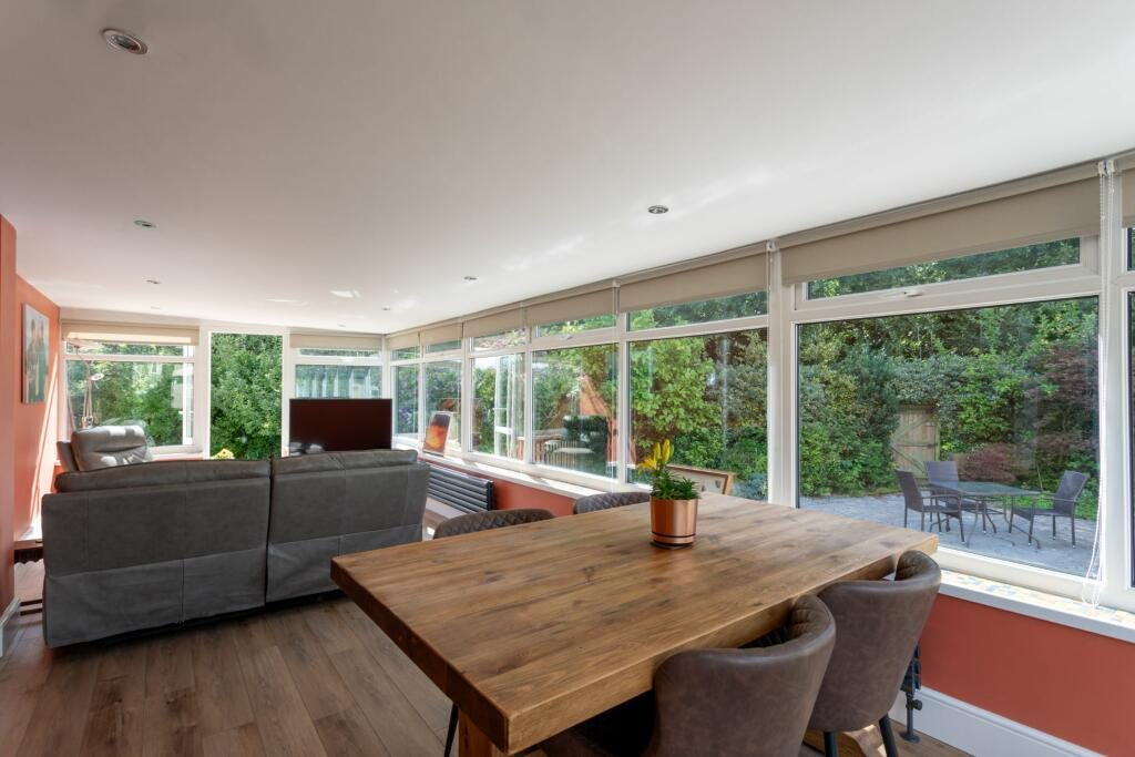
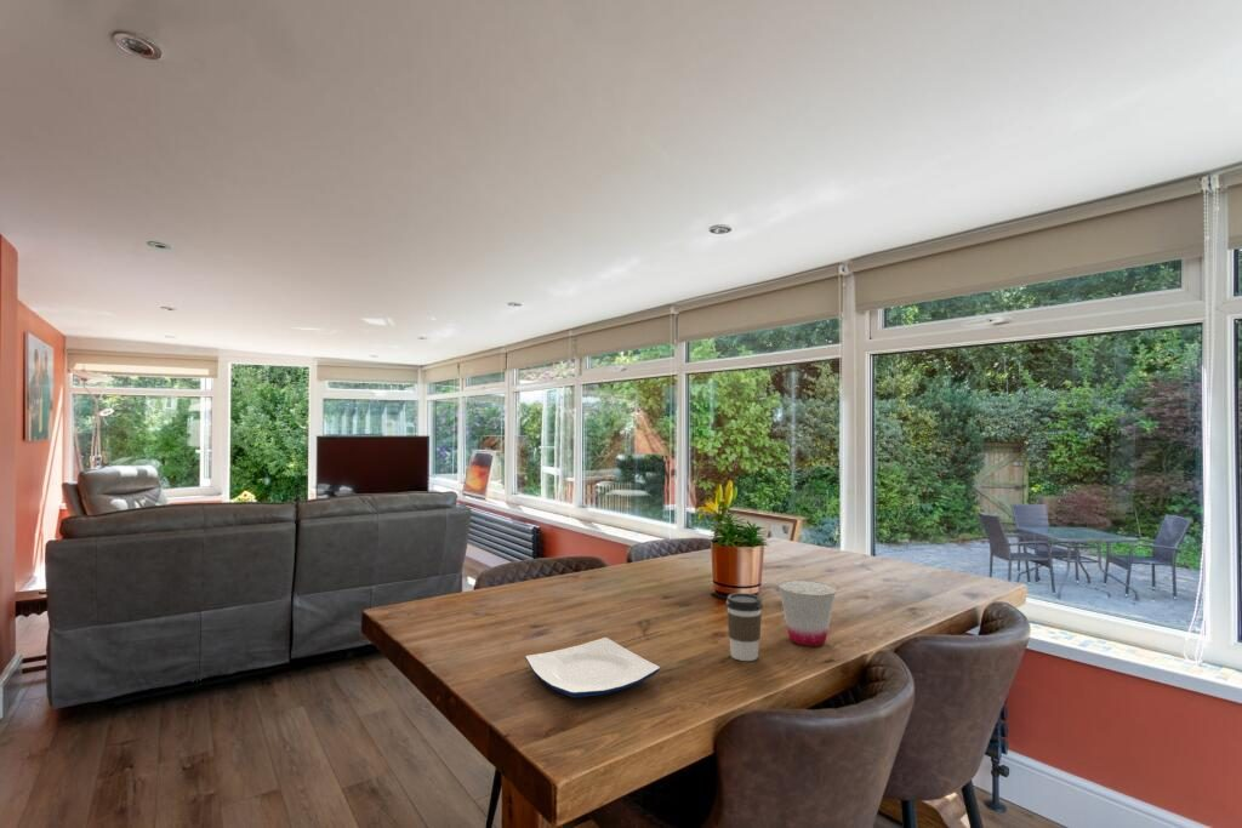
+ coffee cup (744, 626)
+ cup (807, 613)
+ plate (591, 668)
